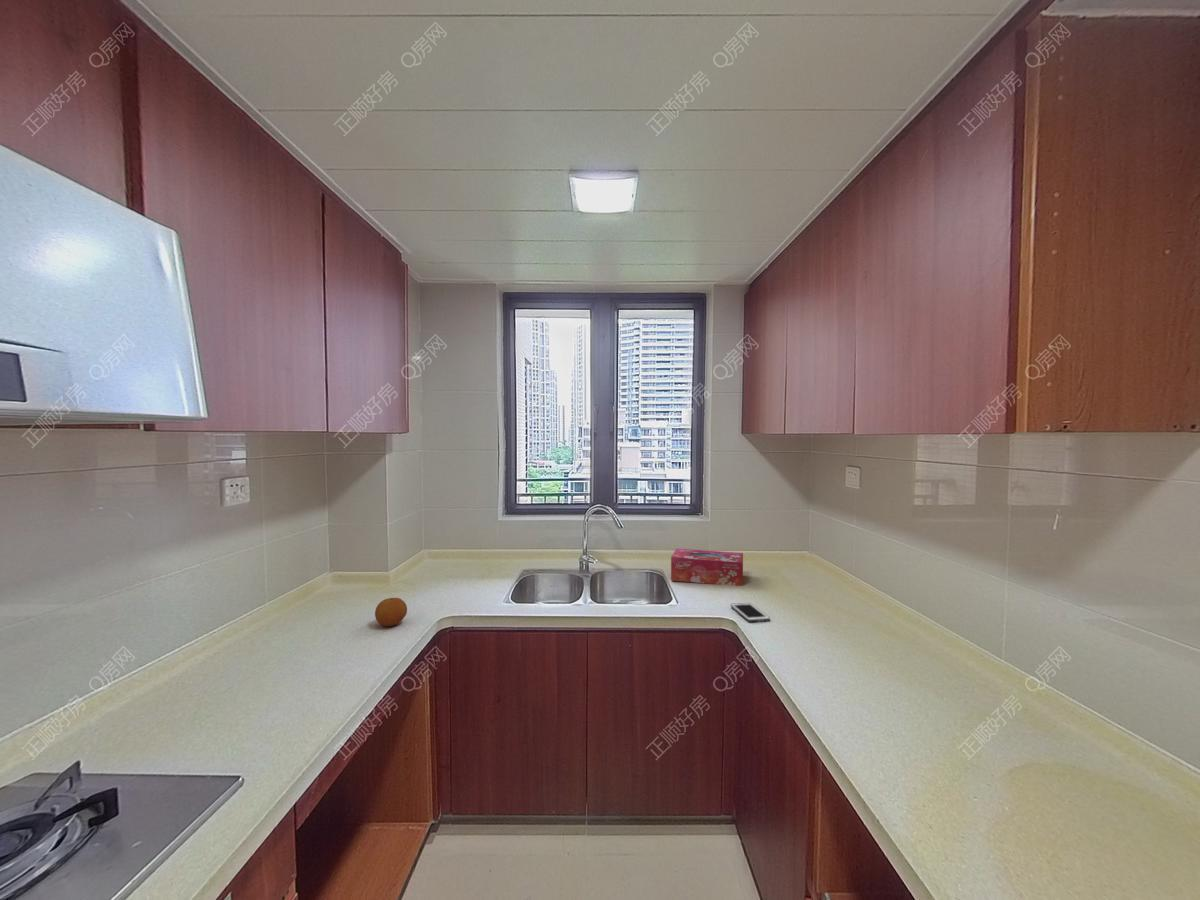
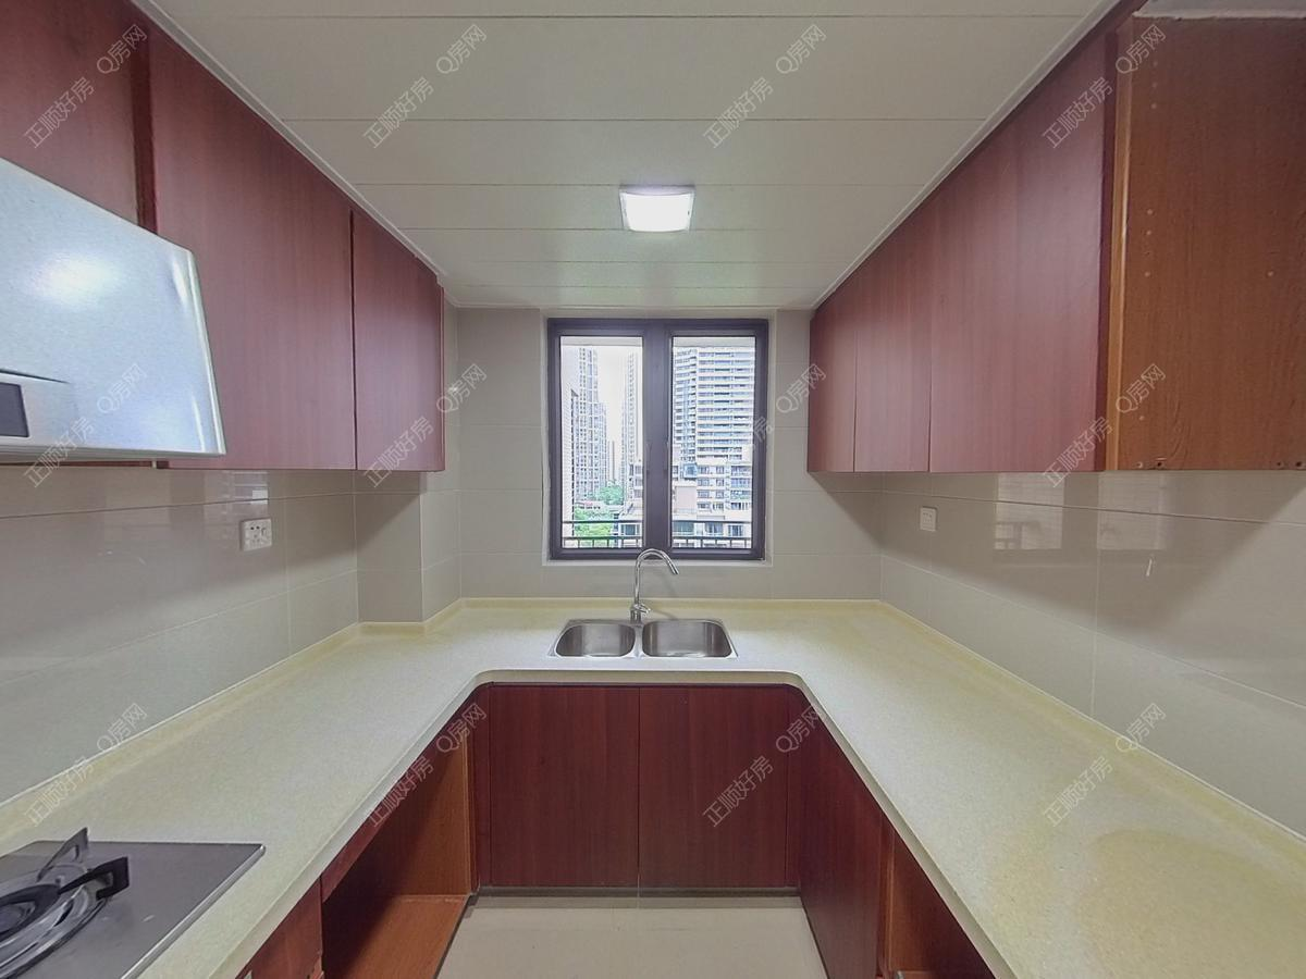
- tissue box (707, 566)
- cell phone (749, 612)
- fruit (391, 611)
